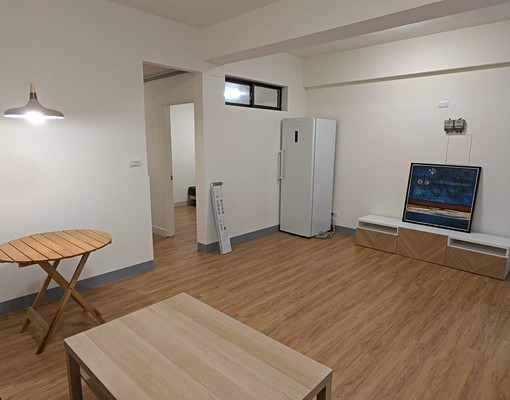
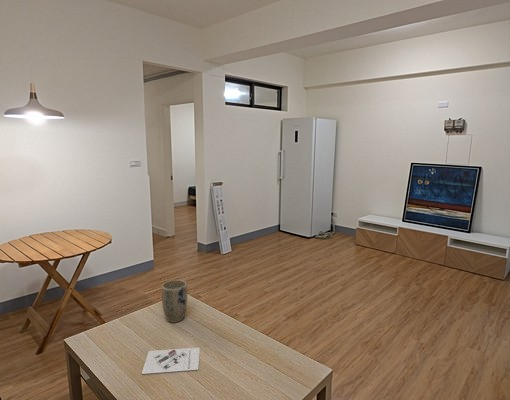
+ plant pot (174, 301)
+ architectural model (172, 357)
